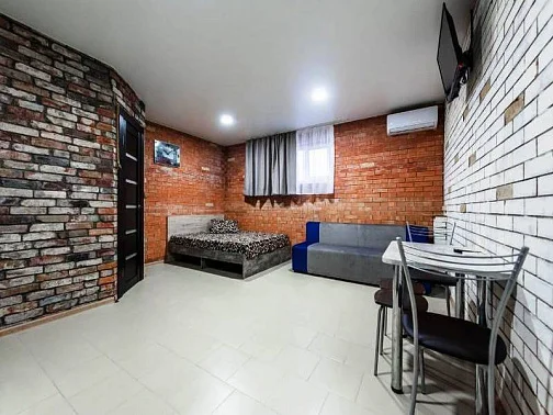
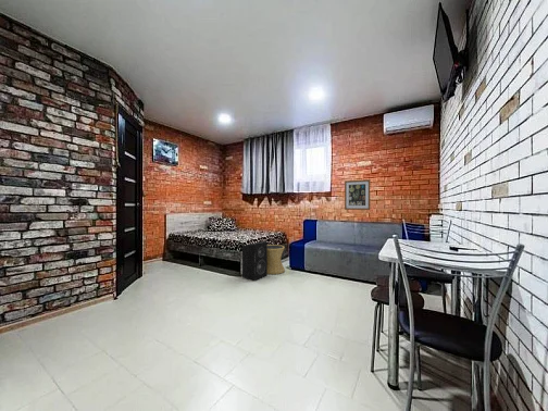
+ speaker (253, 259)
+ wall art (357, 195)
+ side table (273, 259)
